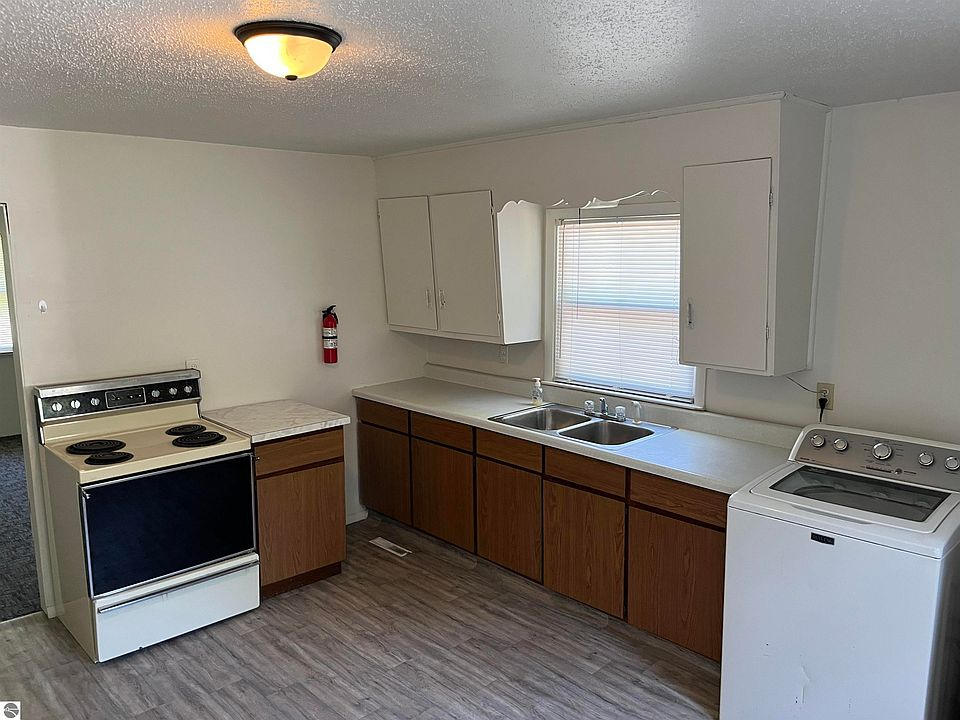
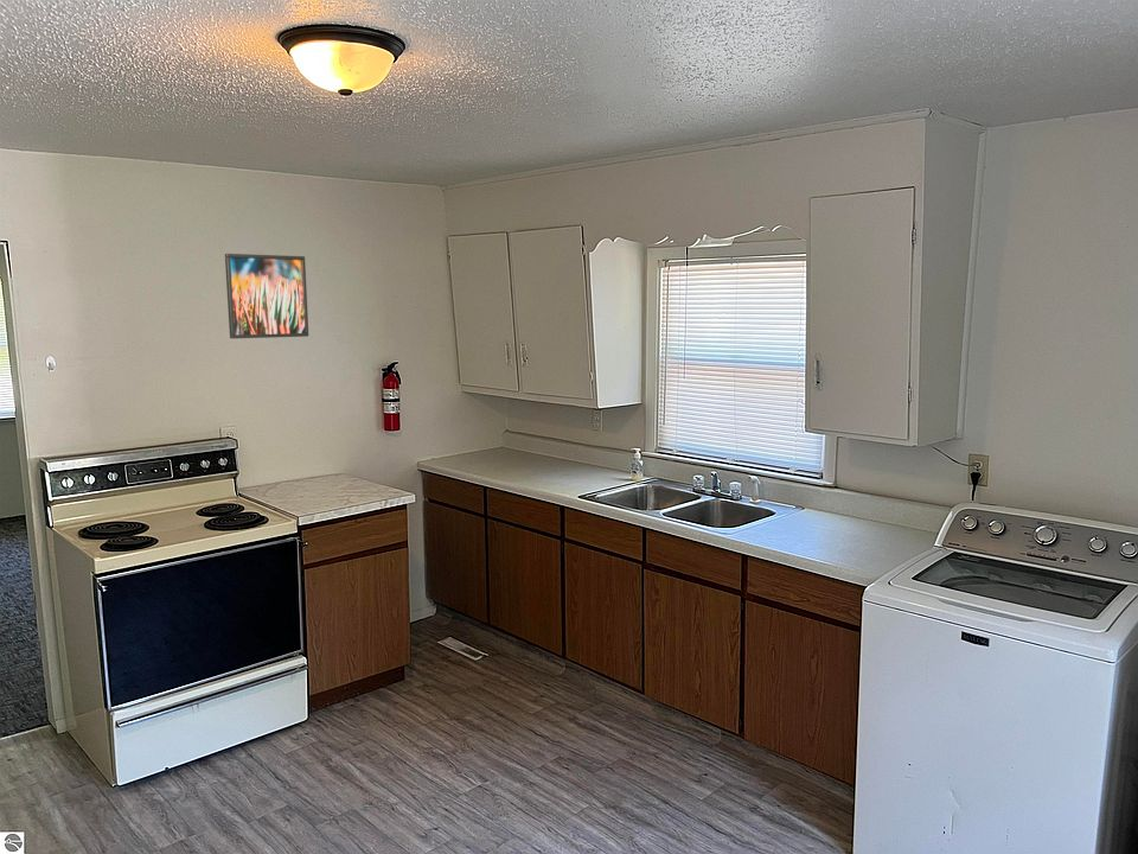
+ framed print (268, 295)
